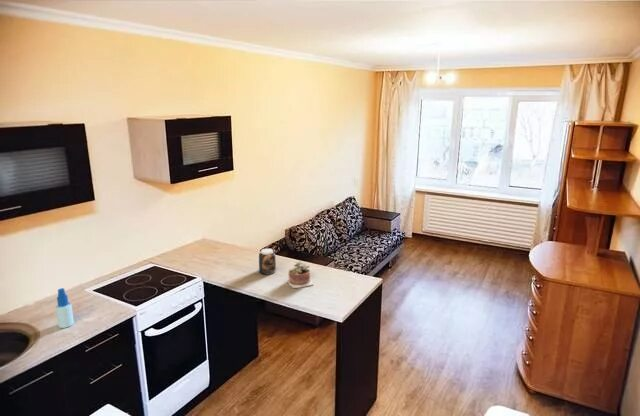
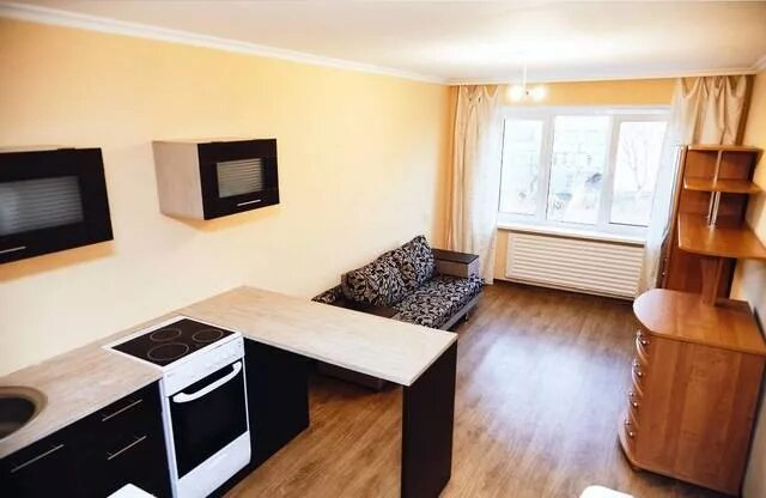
- spray bottle (63, 307)
- succulent plant (299, 272)
- jar (267, 260)
